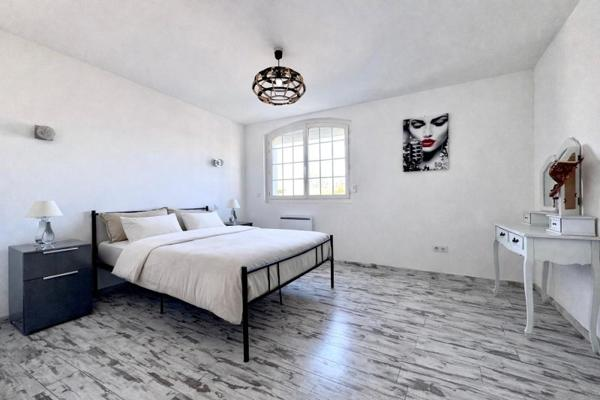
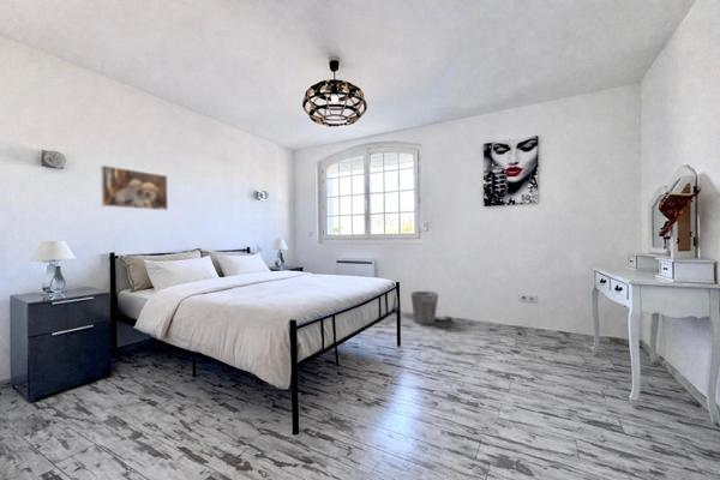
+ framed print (137, 190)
+ waste bin (424, 306)
